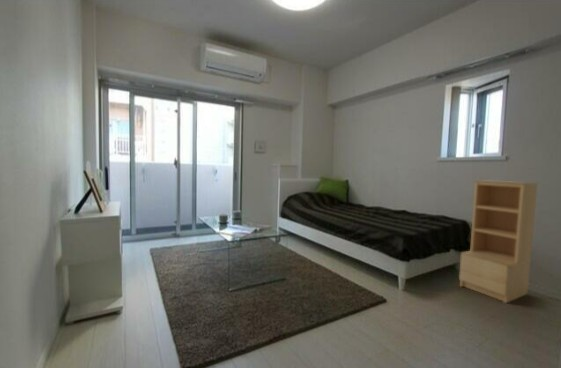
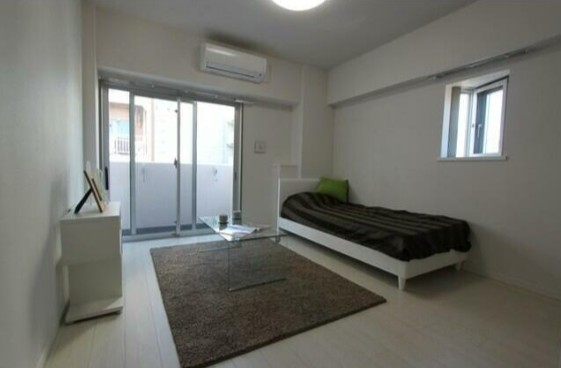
- bookshelf (496, 236)
